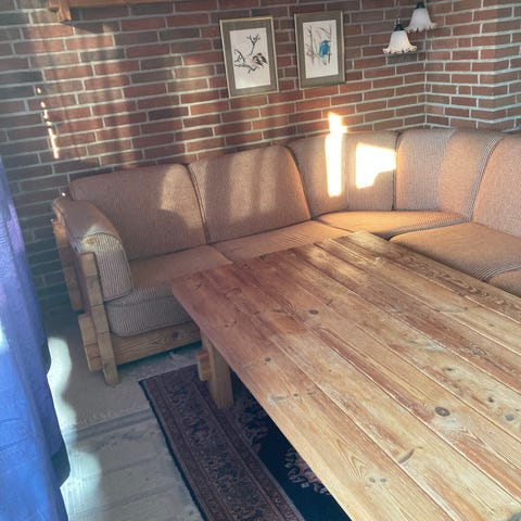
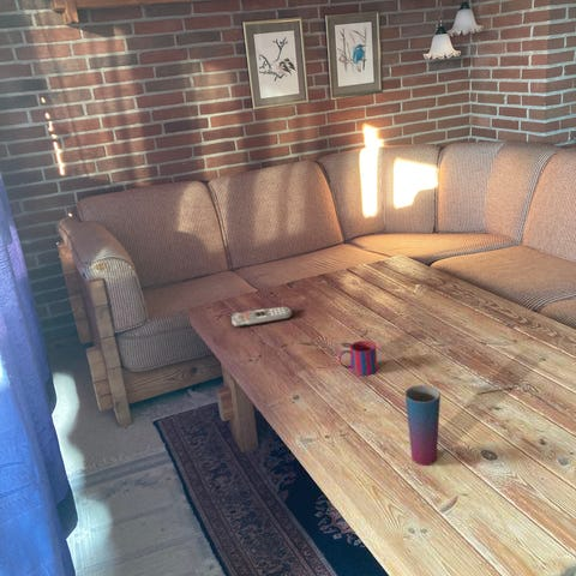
+ cup (422, 426)
+ mug (356, 358)
+ remote control (262, 316)
